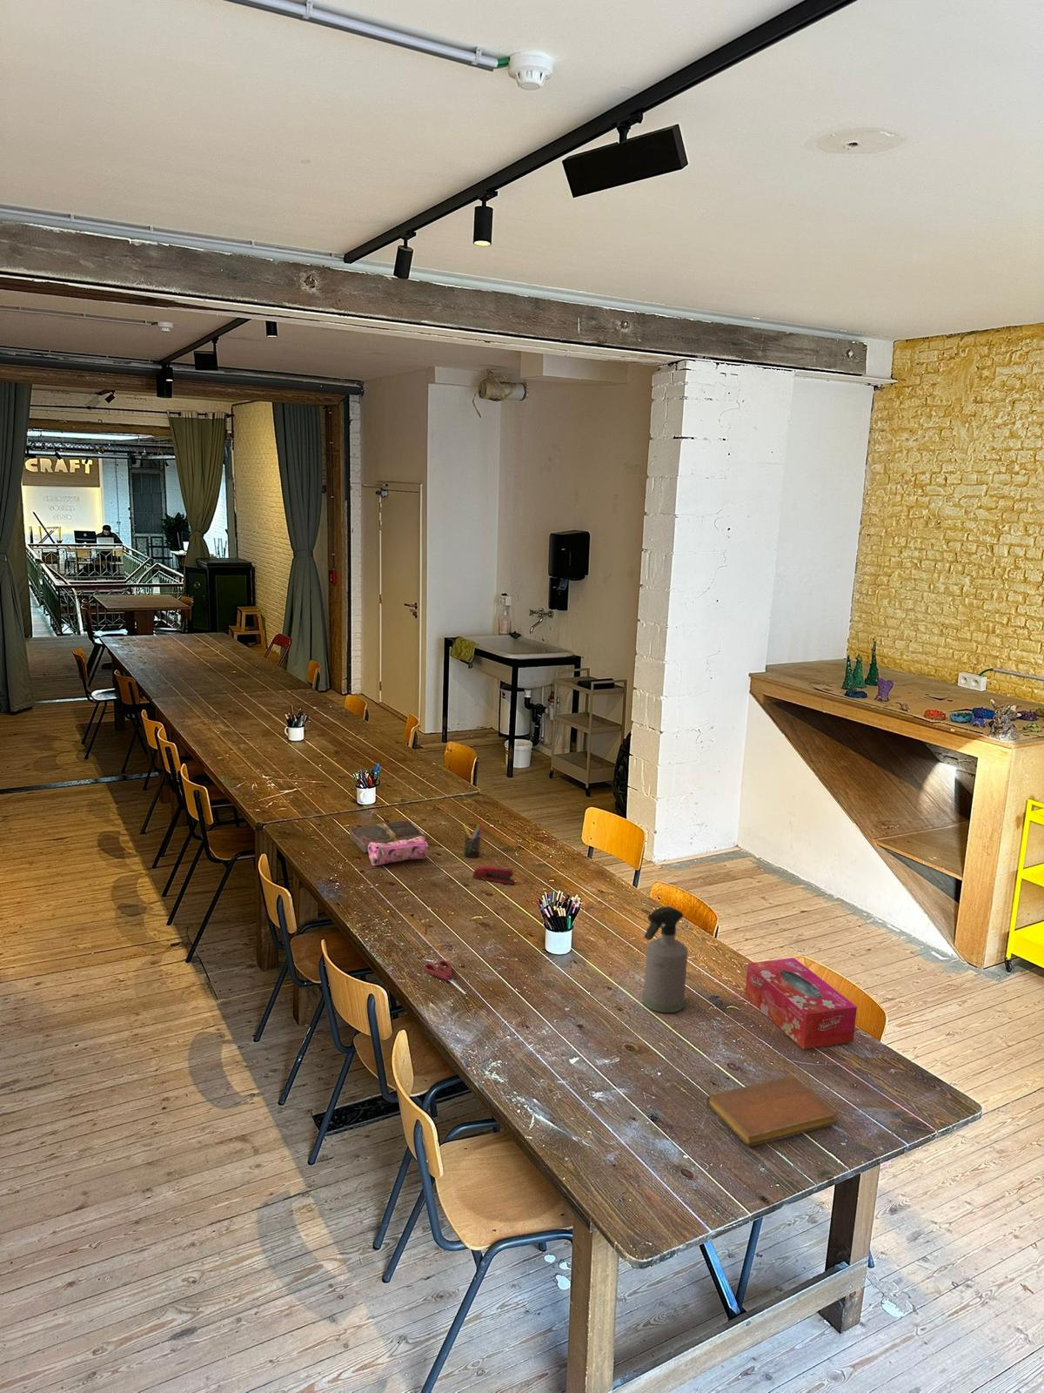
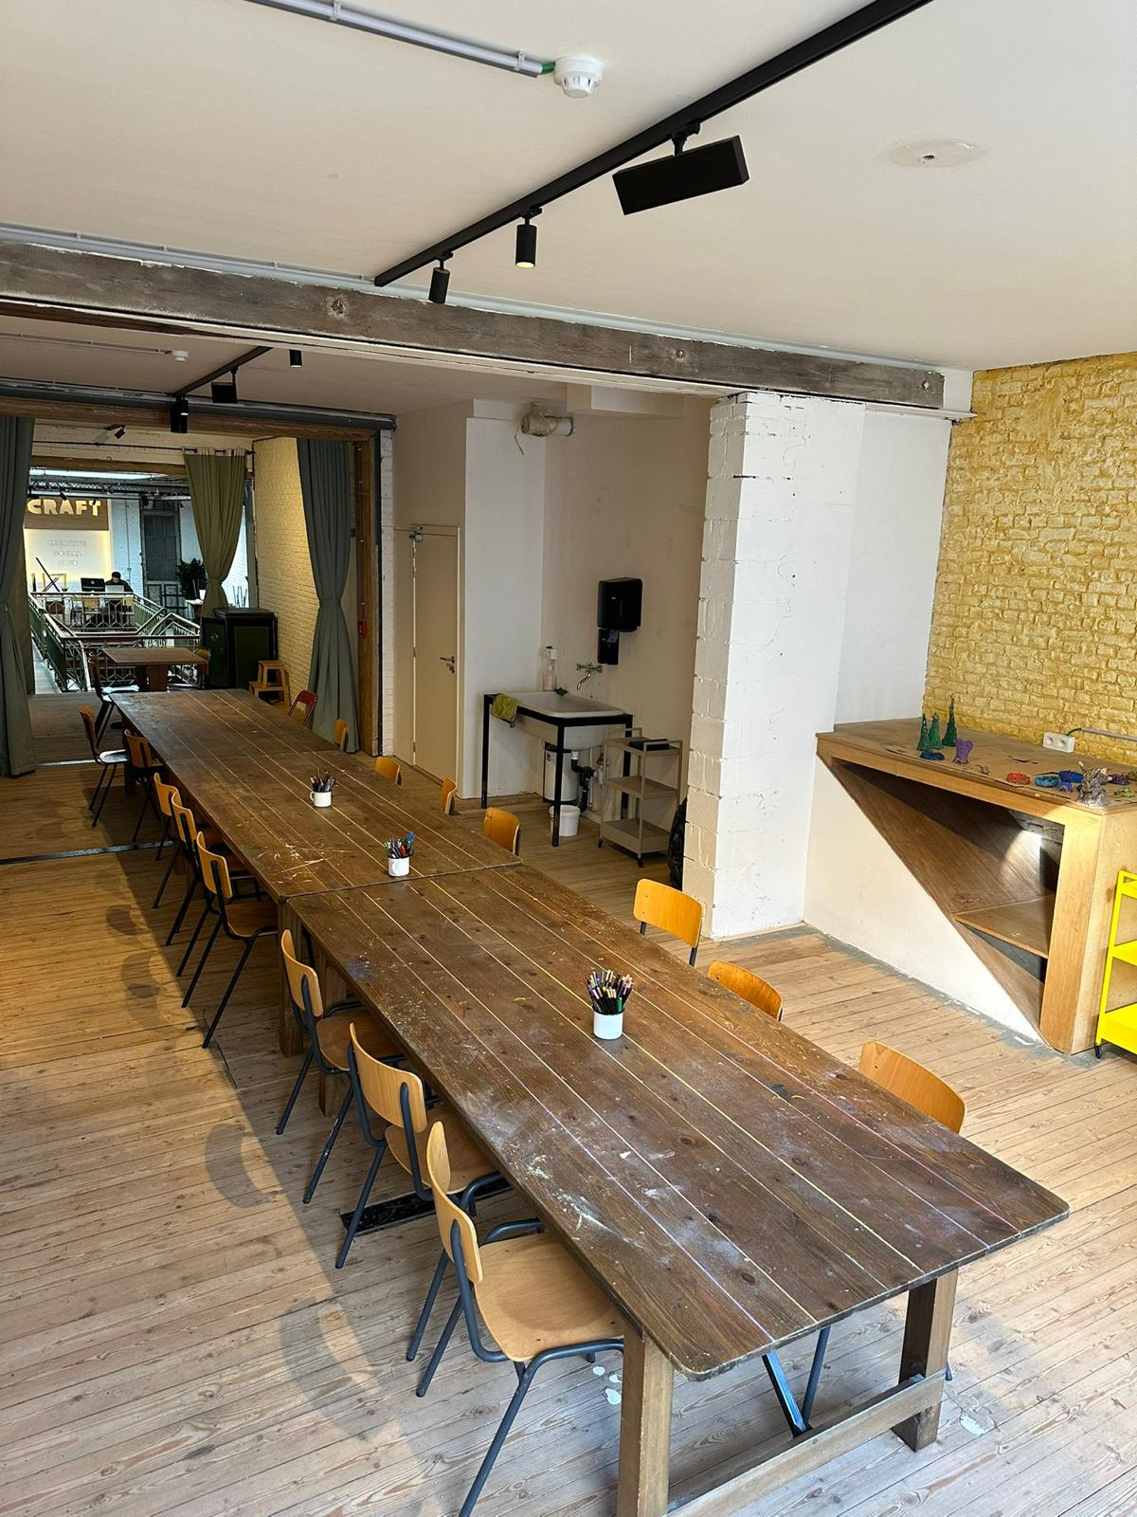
- pen holder (474, 838)
- tissue box (797, 1000)
- stapler (493, 872)
- spray bottle (663, 956)
- notebook (772, 1108)
- scissors (449, 977)
- pencil case (398, 850)
- book (387, 834)
